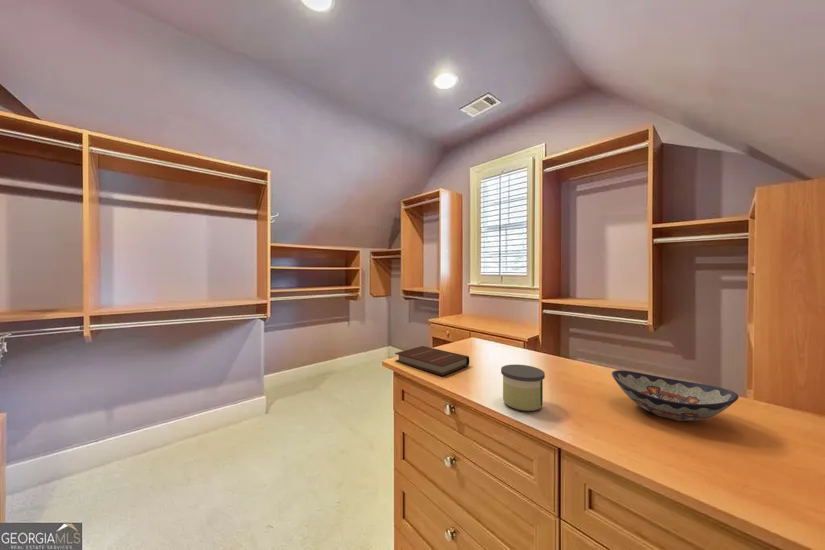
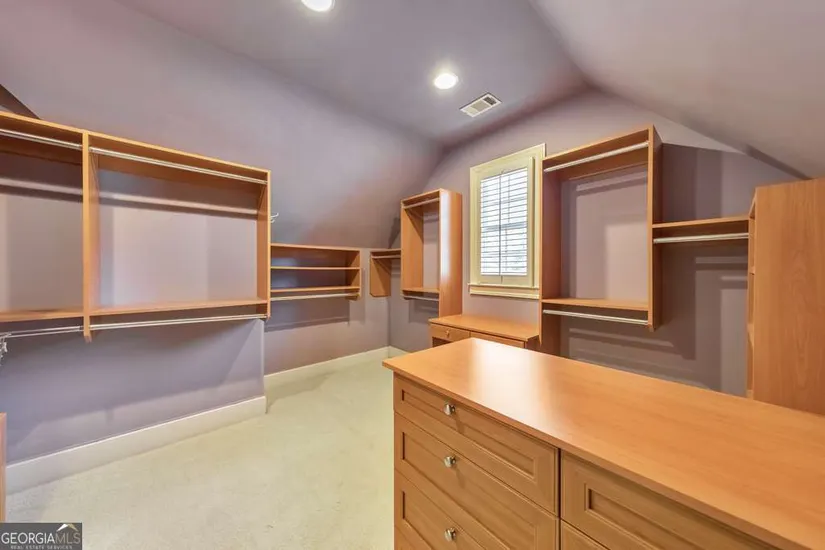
- decorative bowl (668, 397)
- candle (522, 387)
- book (431, 358)
